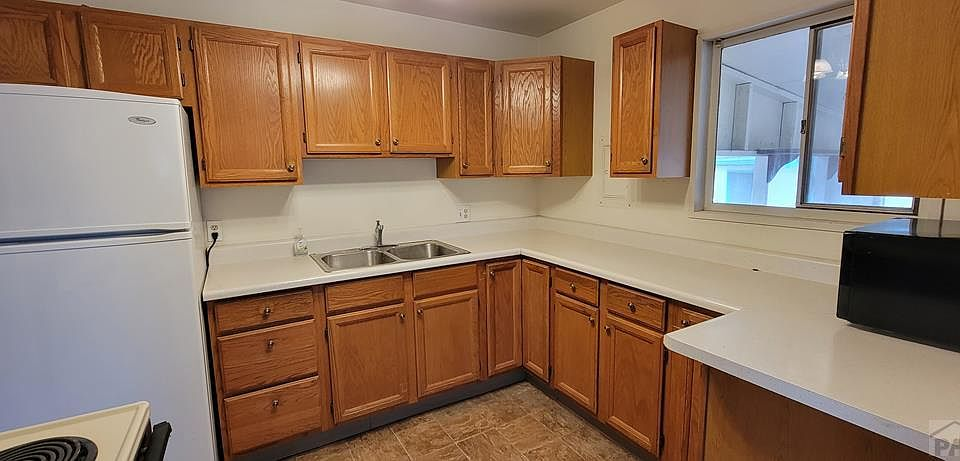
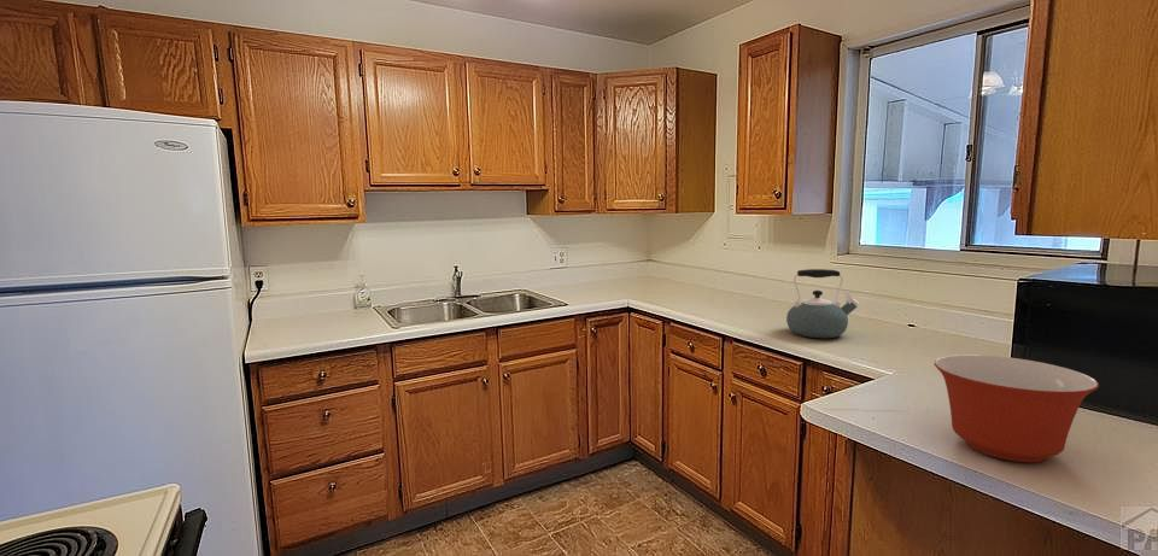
+ kettle (823, 302)
+ mixing bowl (1007, 409)
